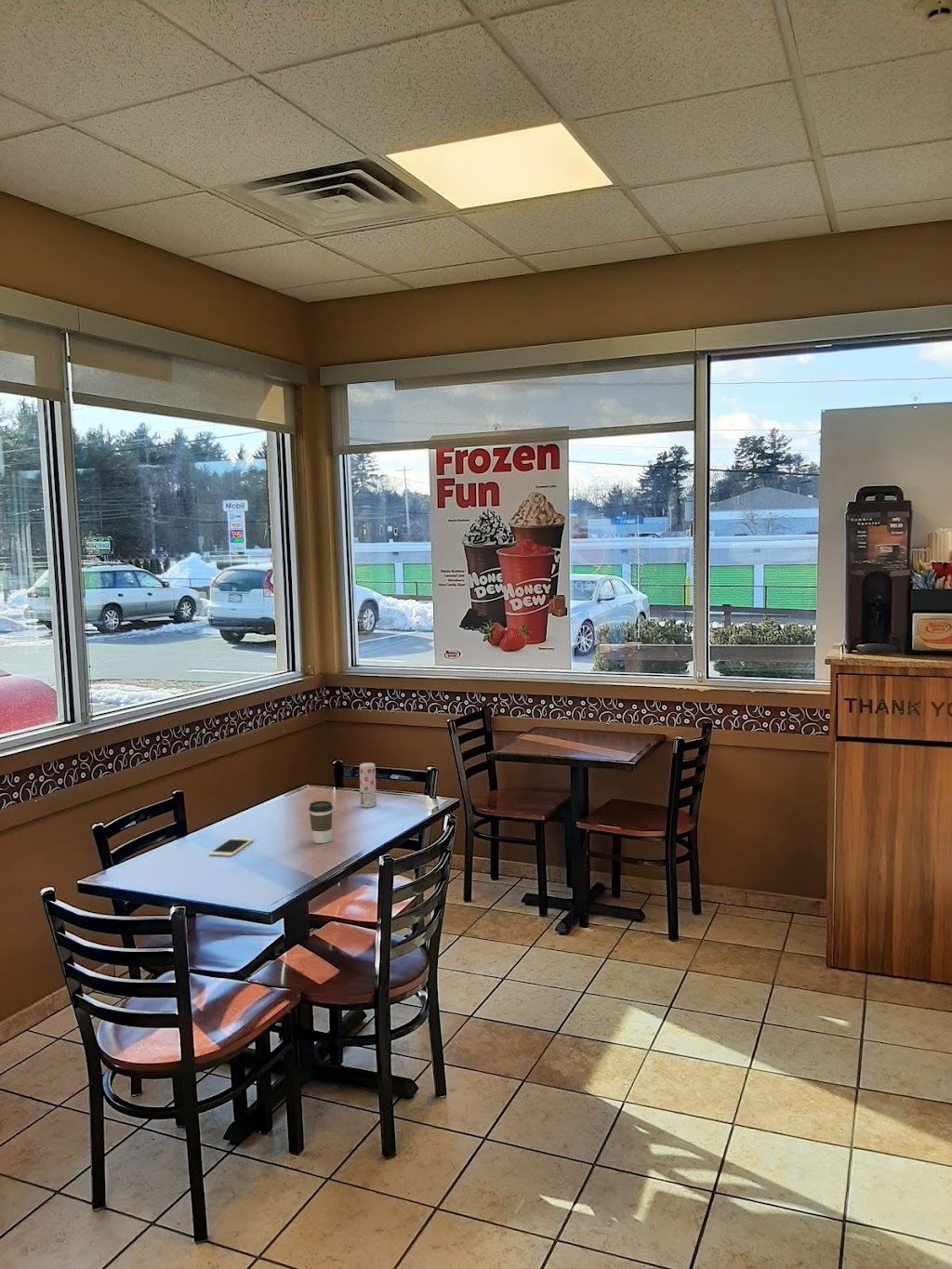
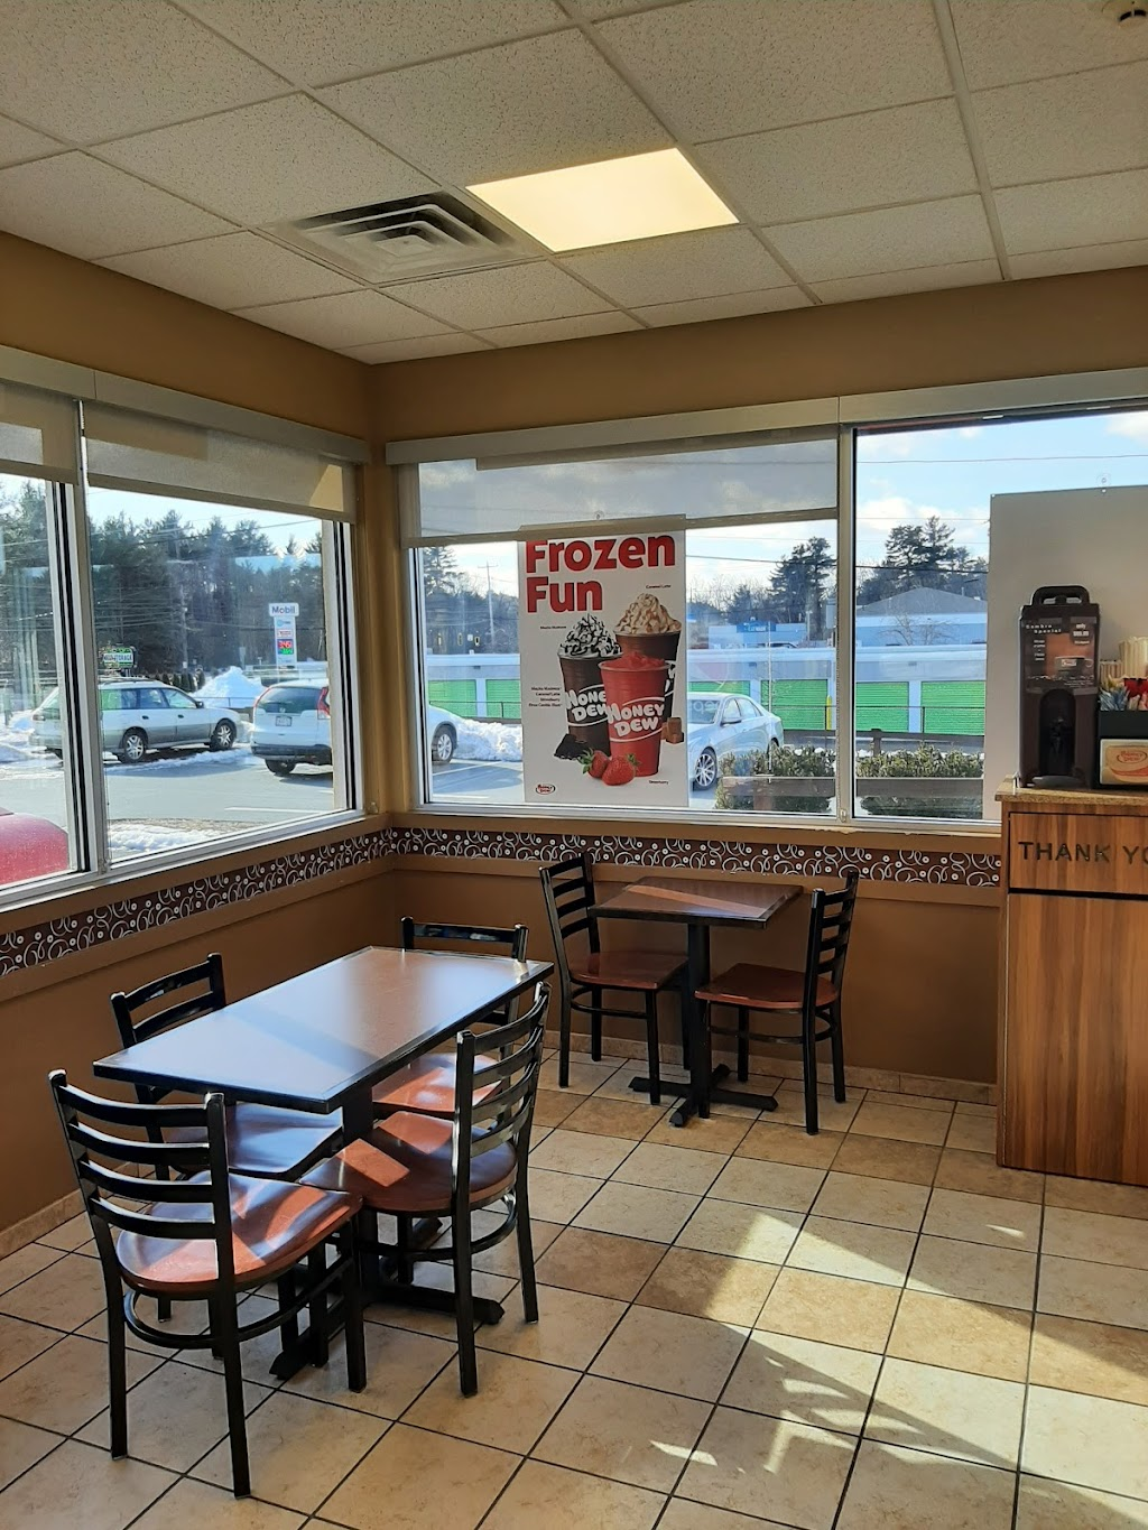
- coffee cup (321, 822)
- cell phone (231, 846)
- beverage can (367, 785)
